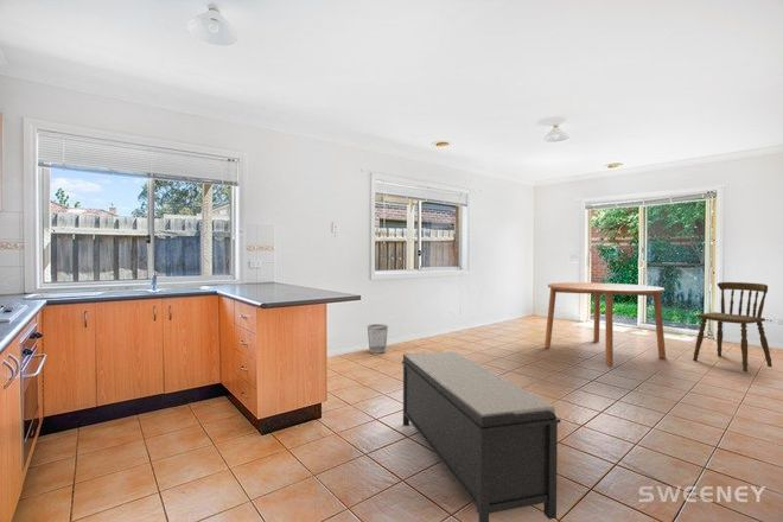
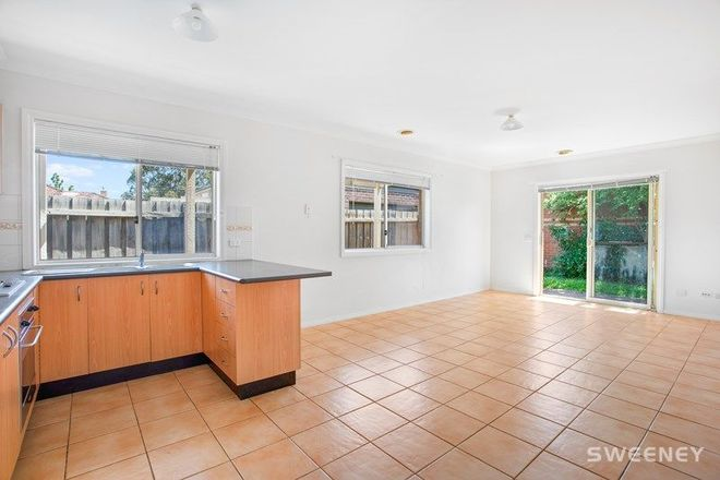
- bench (463, 418)
- dining chair (731, 322)
- dining table (599, 318)
- wastebasket (377, 338)
